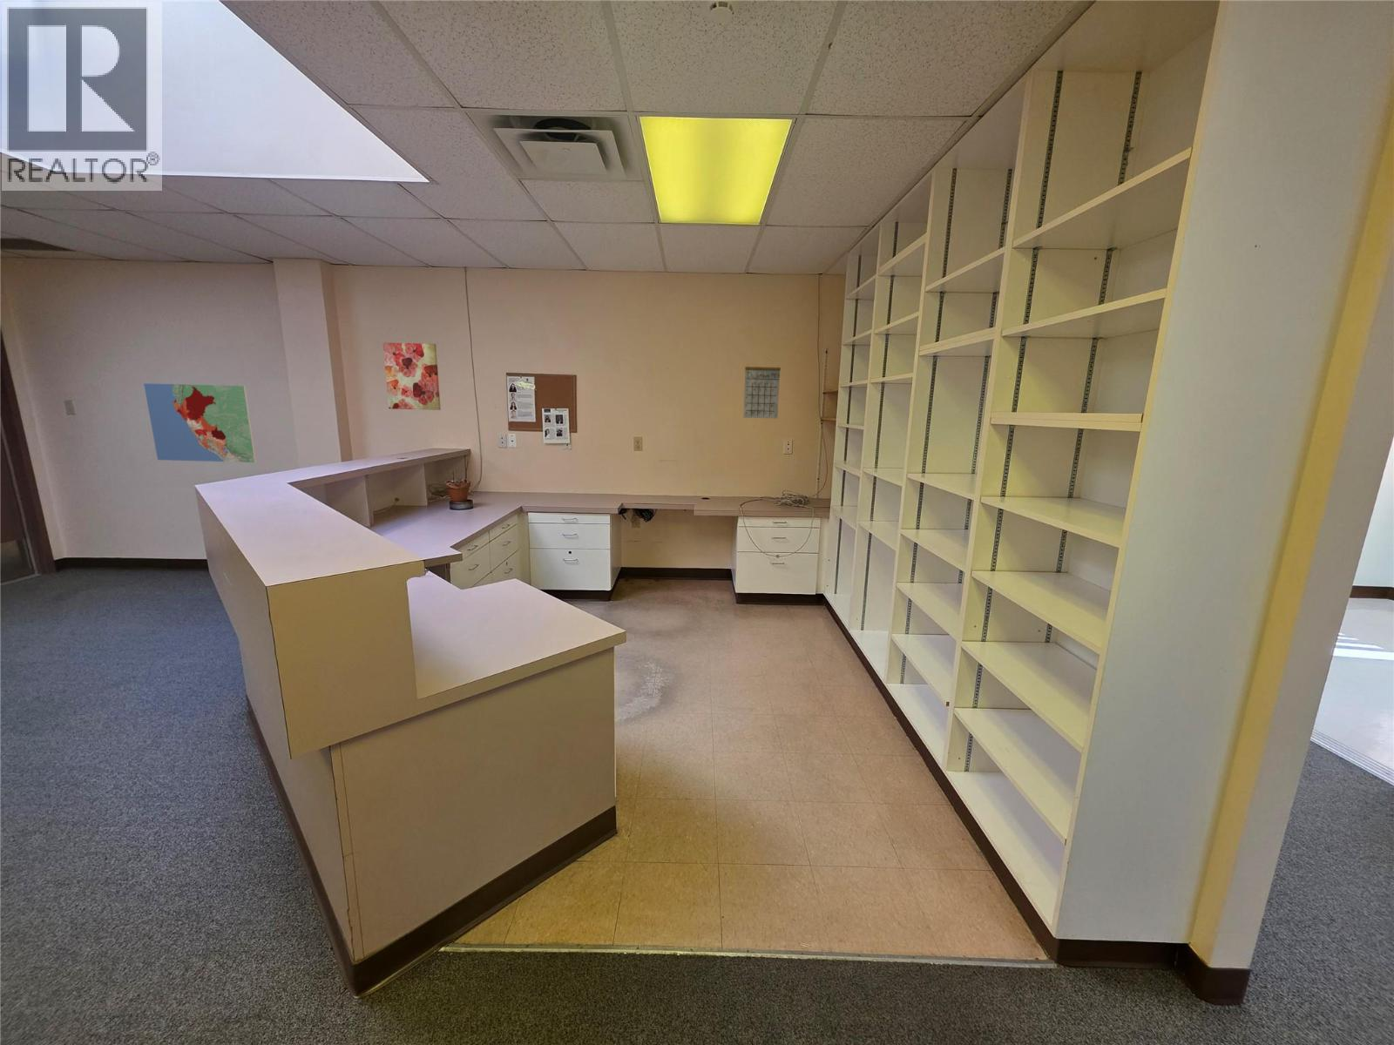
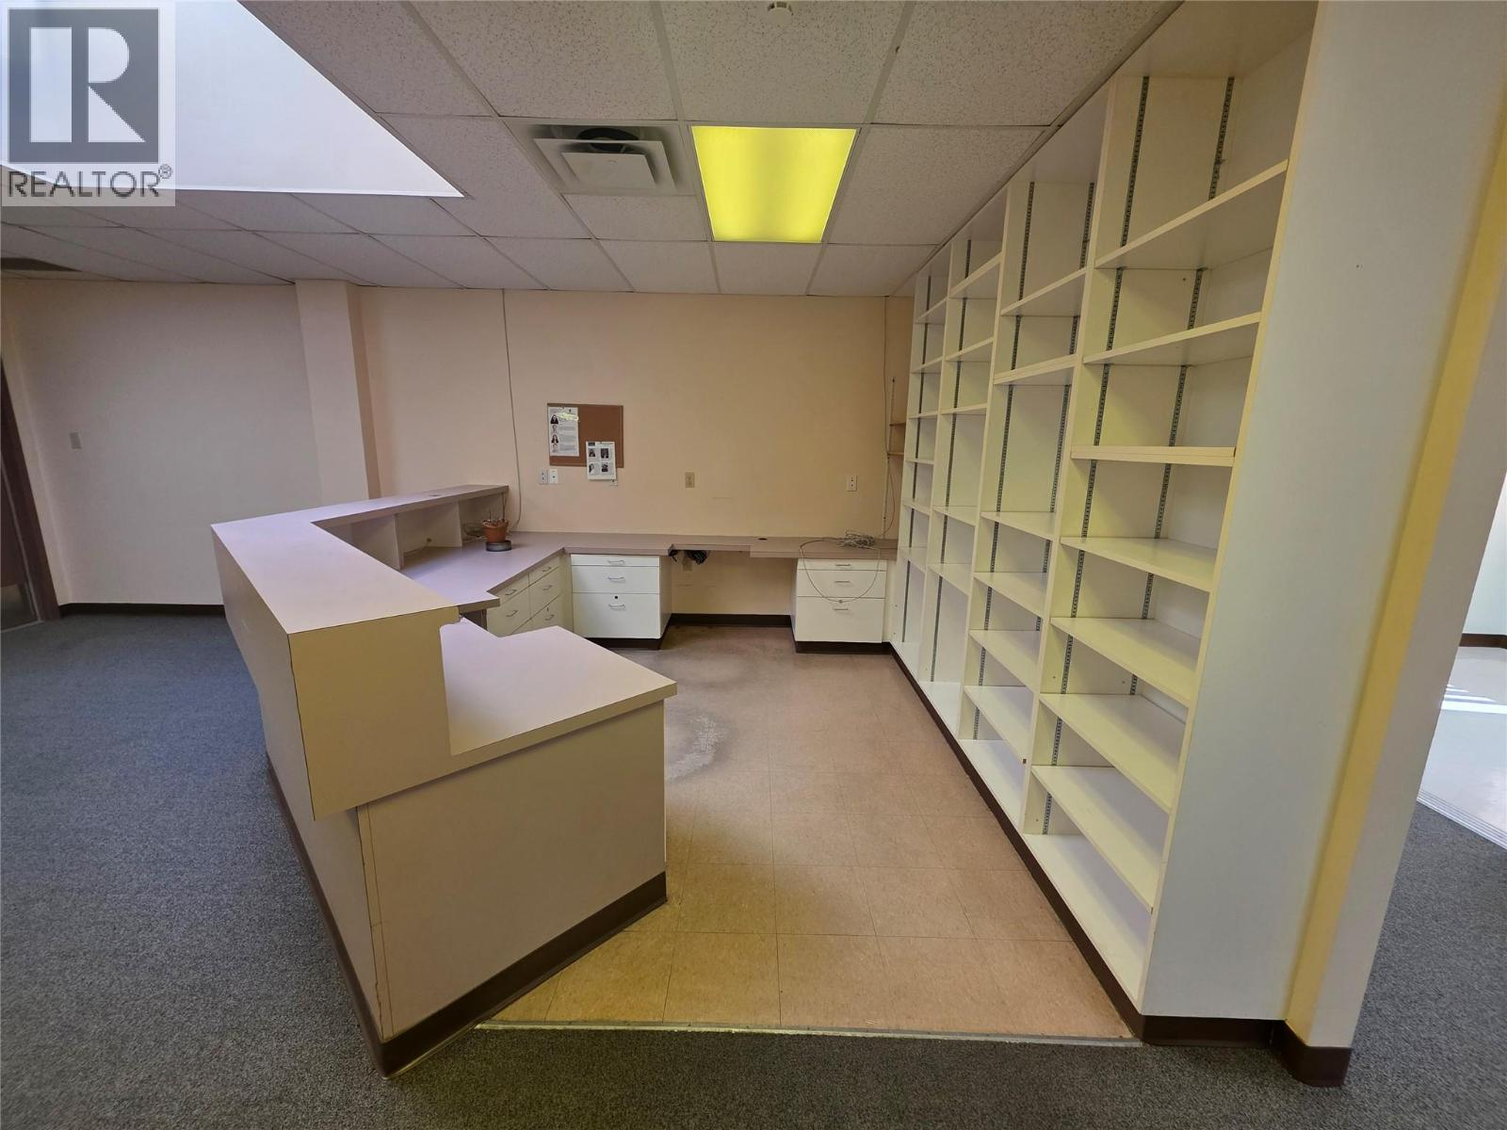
- wall art (412, 377)
- map (200, 424)
- calendar (762, 386)
